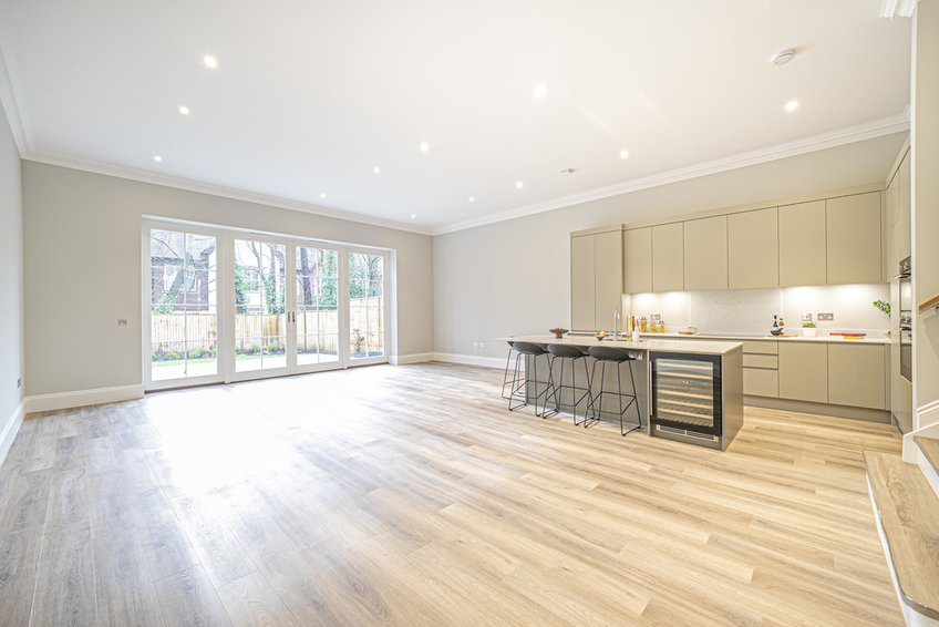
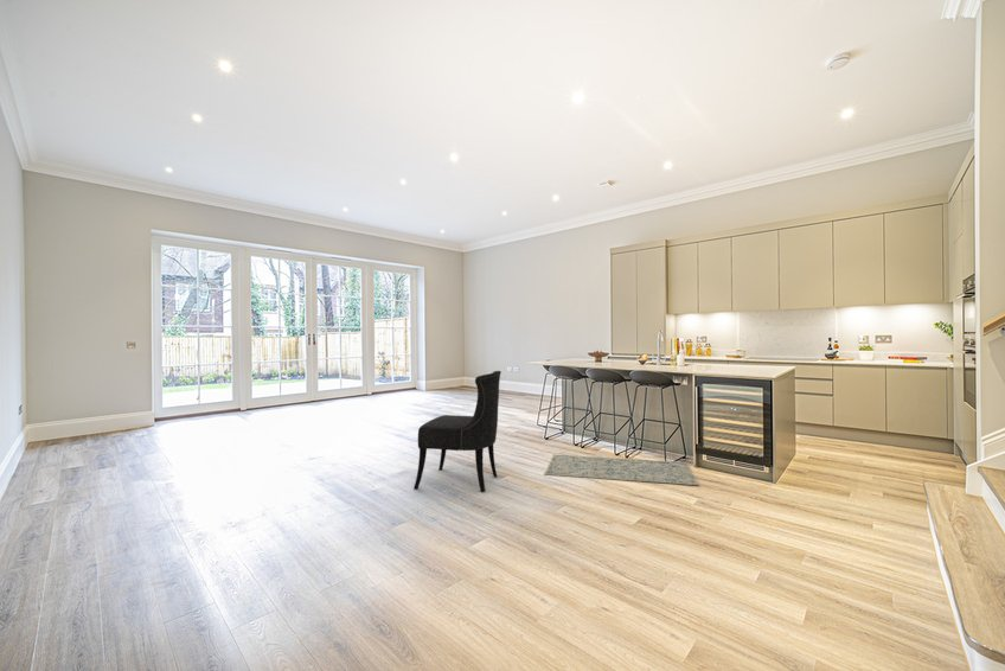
+ dining chair (456, 426)
+ rug (617, 467)
